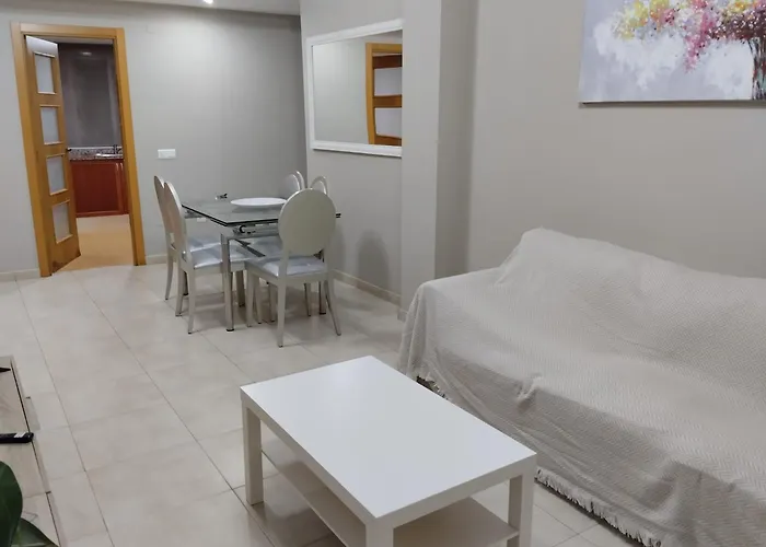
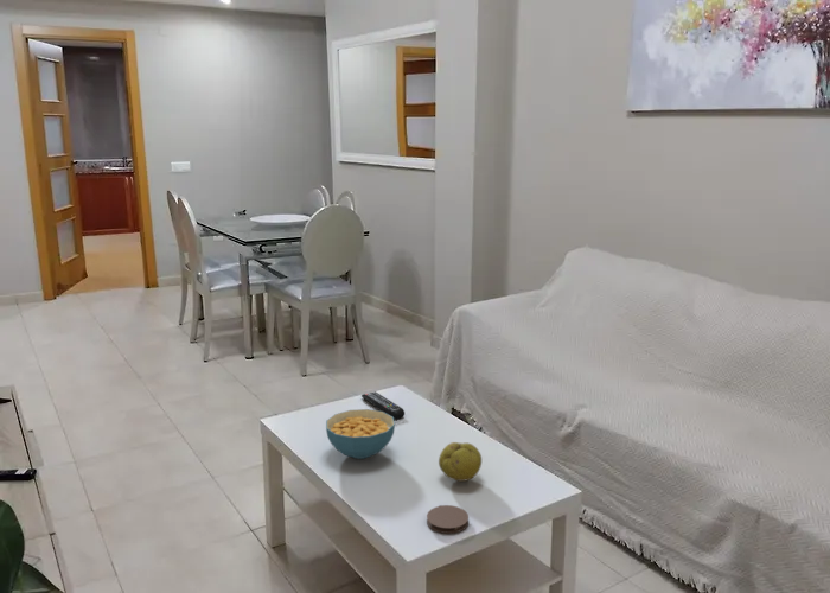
+ remote control (382, 403)
+ fruit (460, 461)
+ cereal bowl (360, 438)
+ coaster (447, 518)
